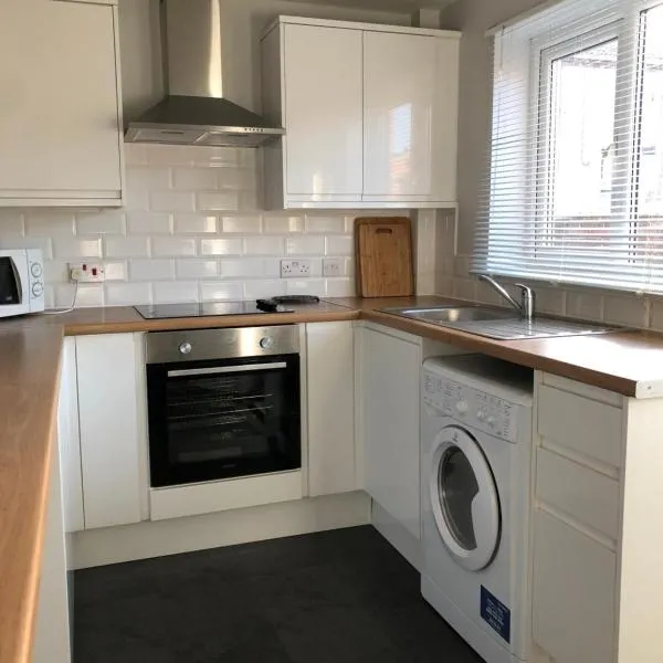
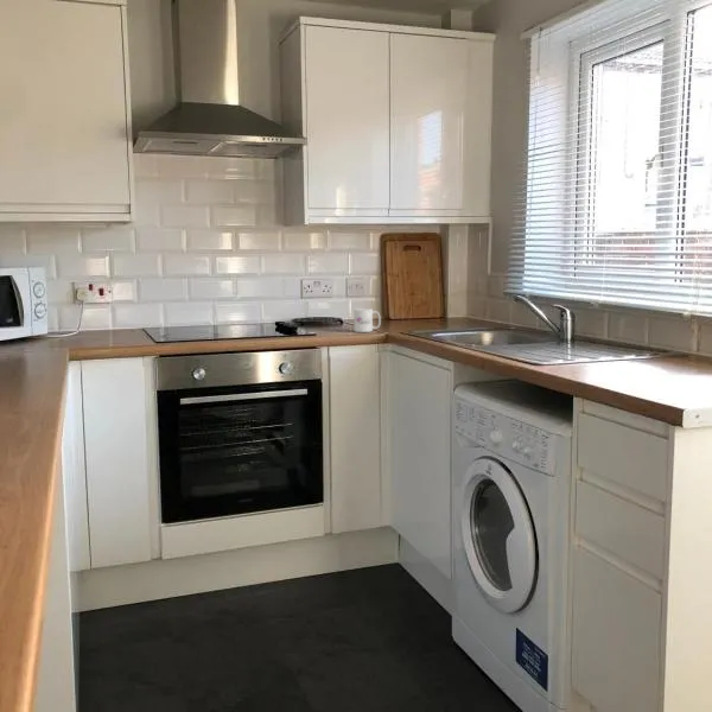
+ mug (367, 319)
